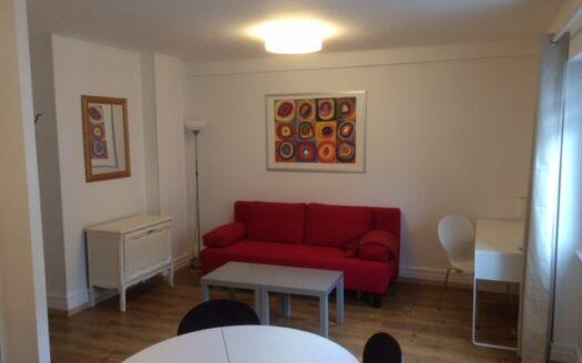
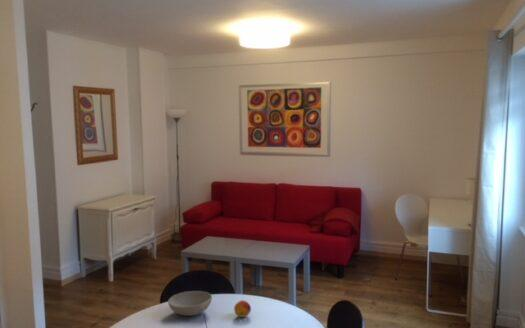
+ fruit (242, 308)
+ bowl (190, 305)
